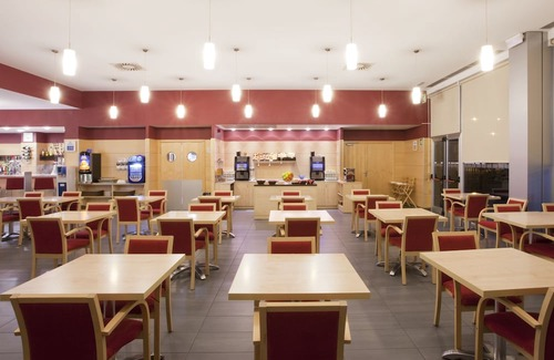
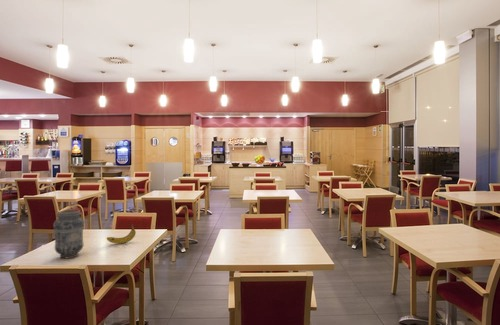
+ vase (69, 233)
+ fruit (122, 237)
